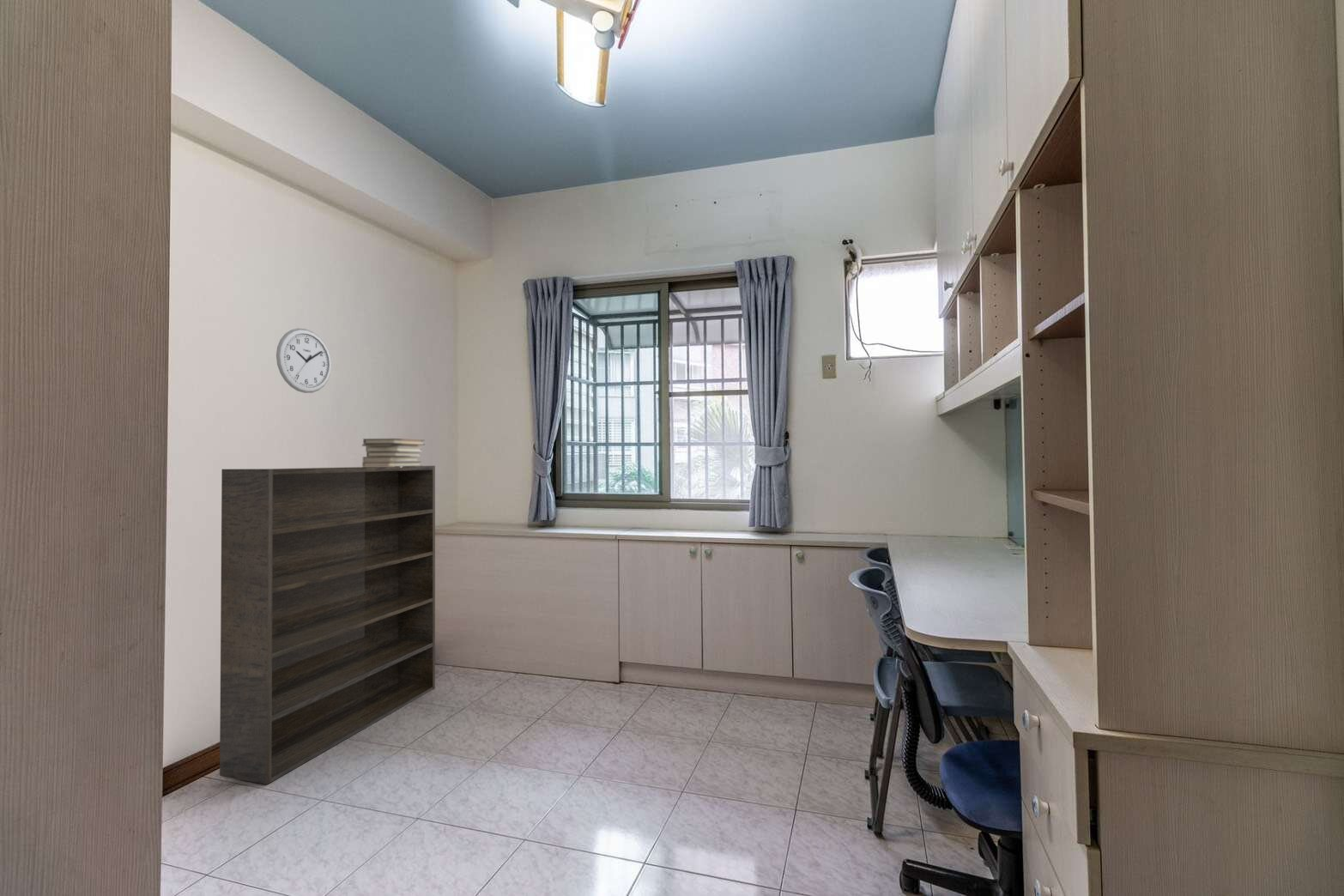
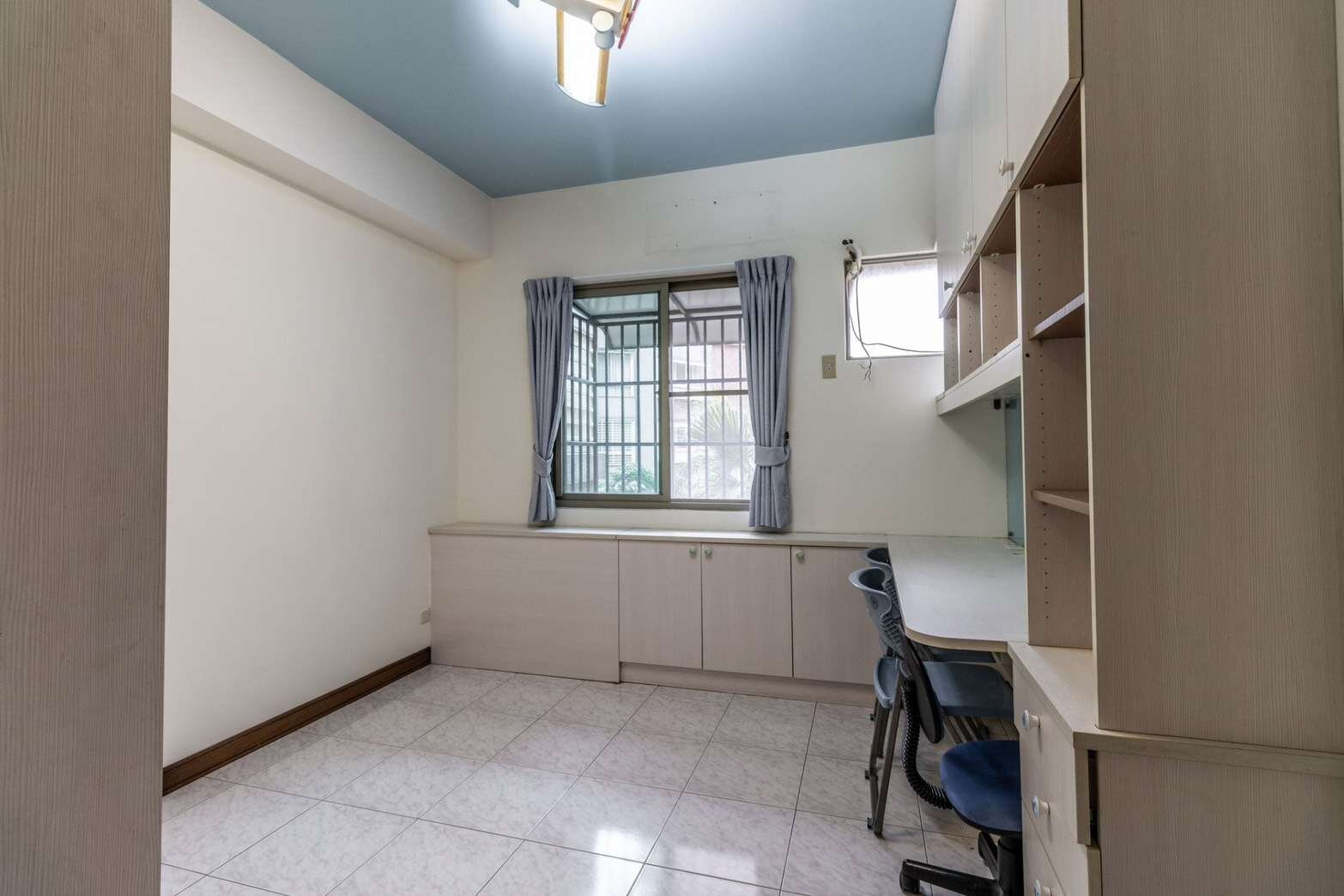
- bookshelf (344, 596)
- wall clock (306, 360)
- book stack (394, 452)
